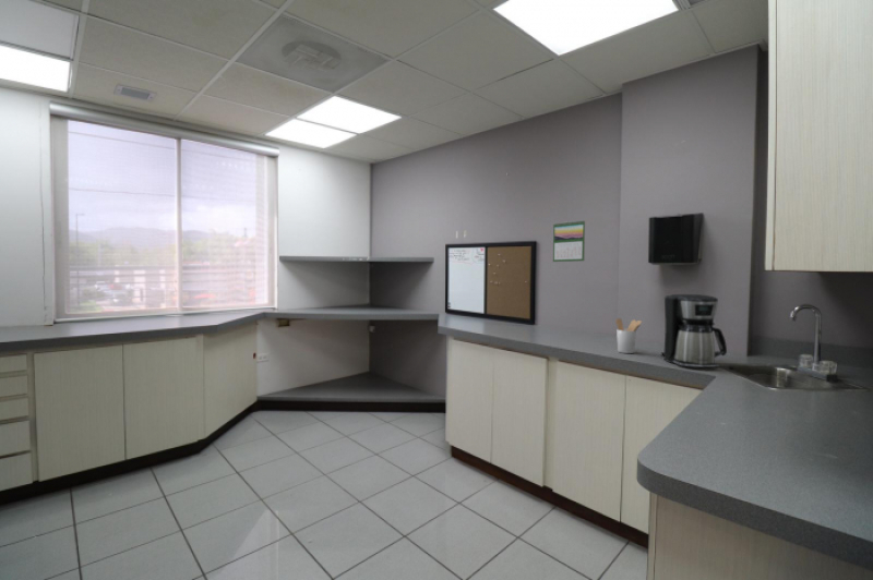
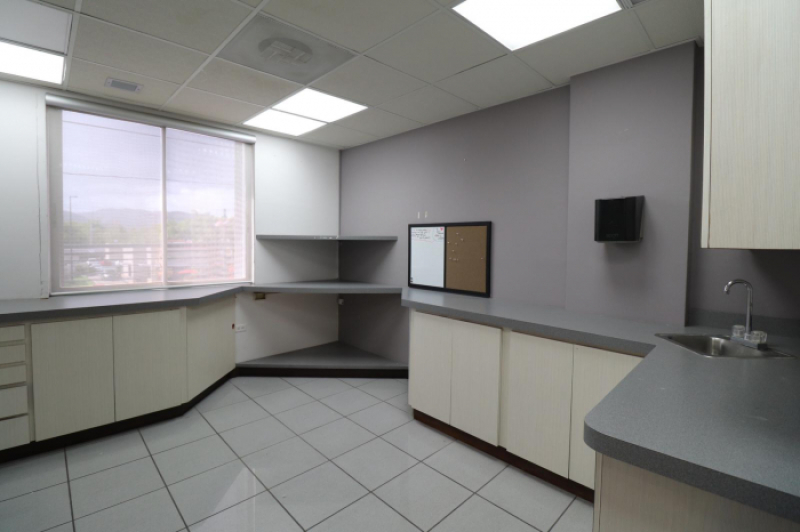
- utensil holder (629, 335)
- coffee maker (693, 328)
- calendar (569, 241)
